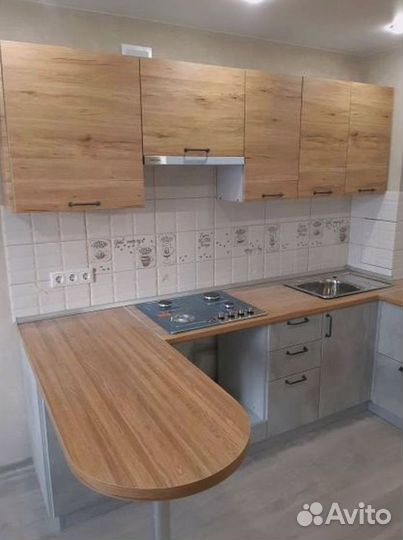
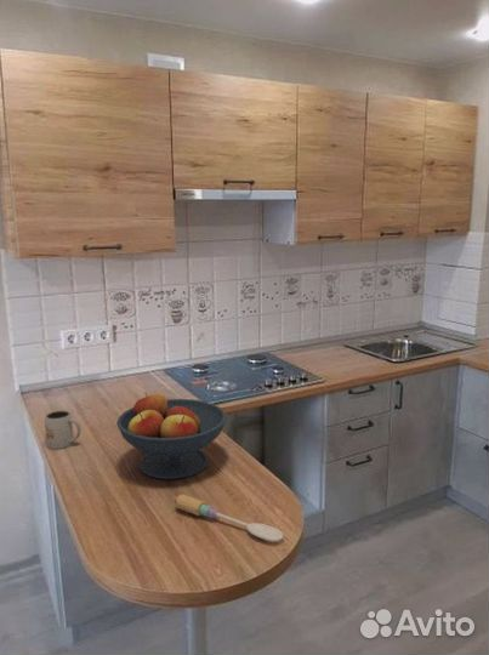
+ fruit bowl (172, 432)
+ mug (63, 429)
+ spoon (226, 516)
